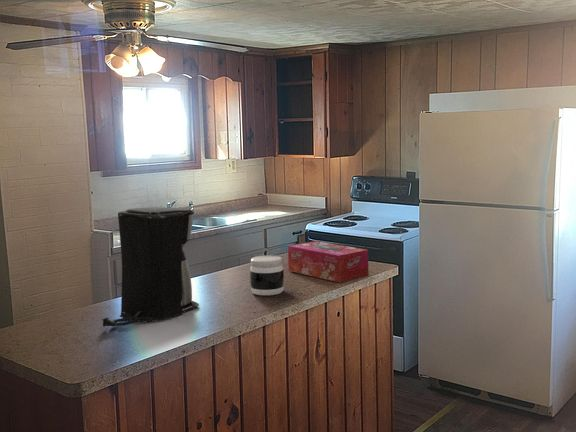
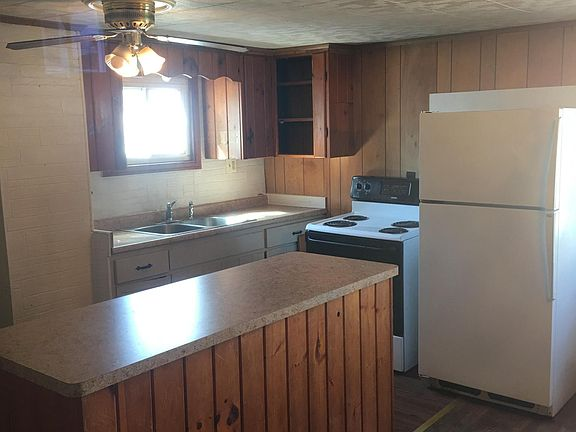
- coffee maker (144, 261)
- jar (266, 275)
- tissue box (327, 260)
